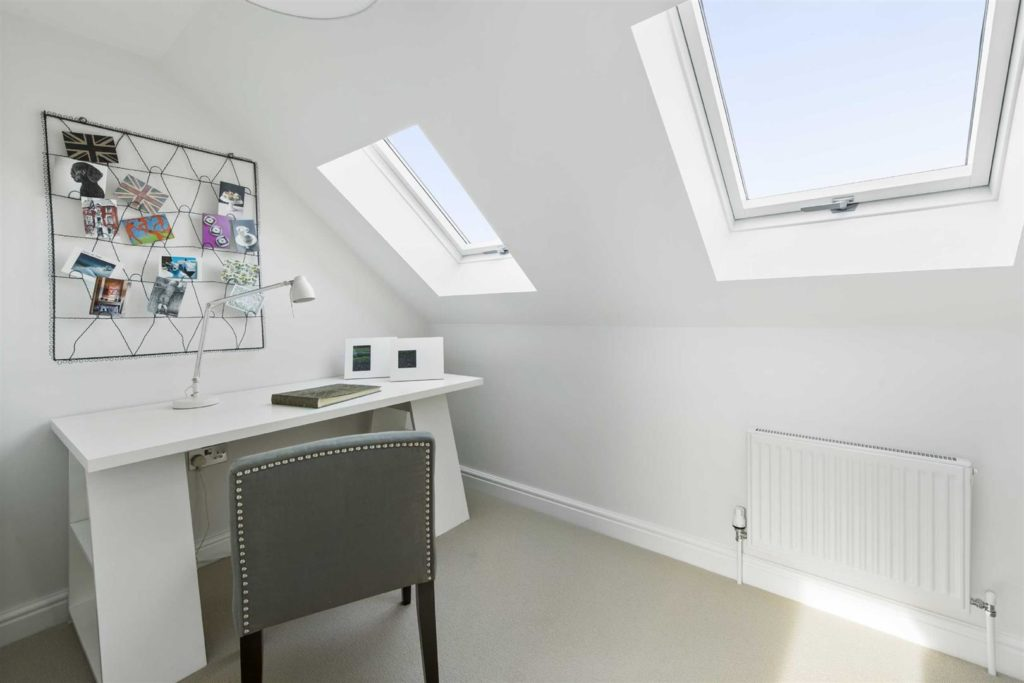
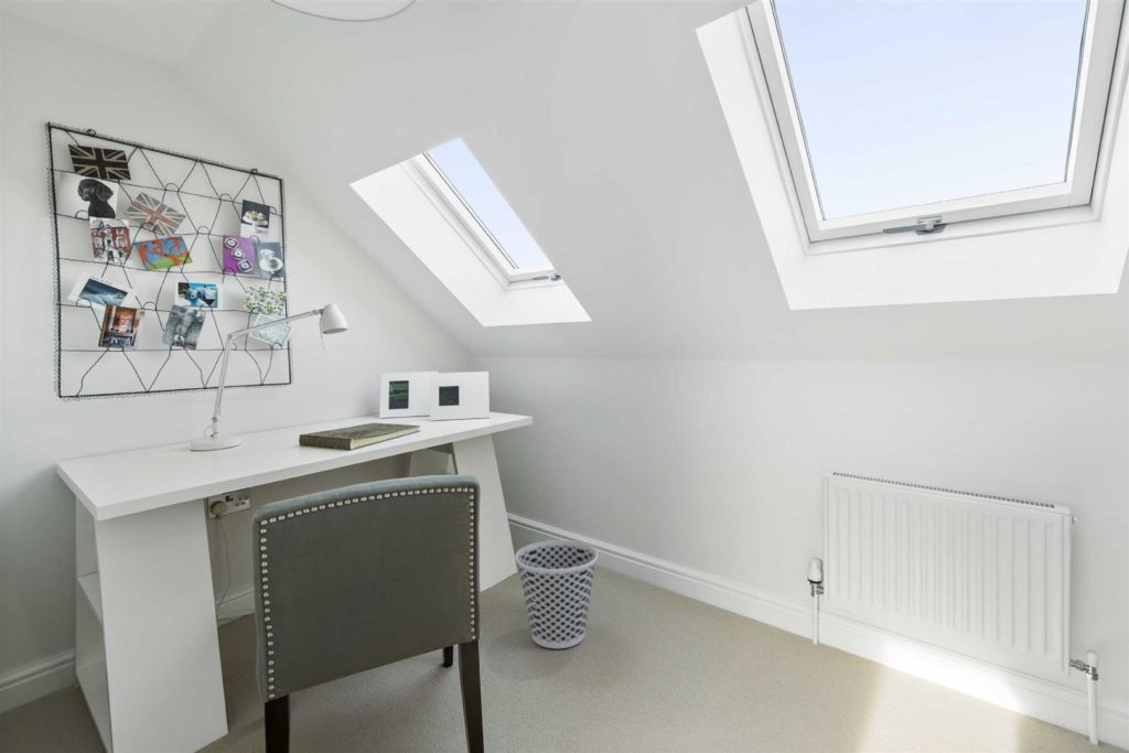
+ wastebasket (557, 593)
